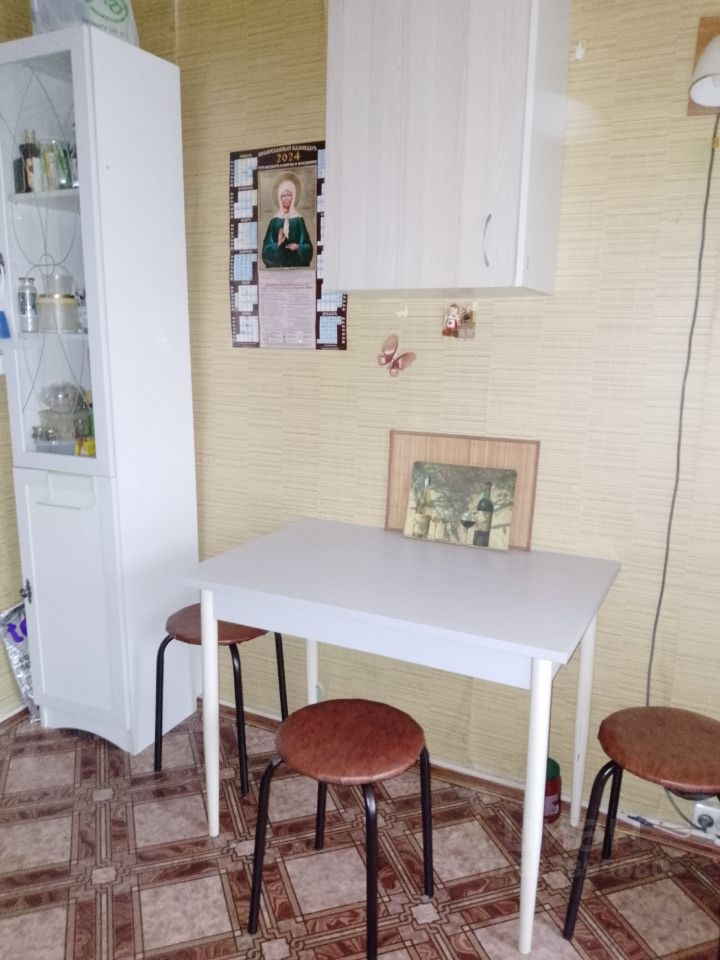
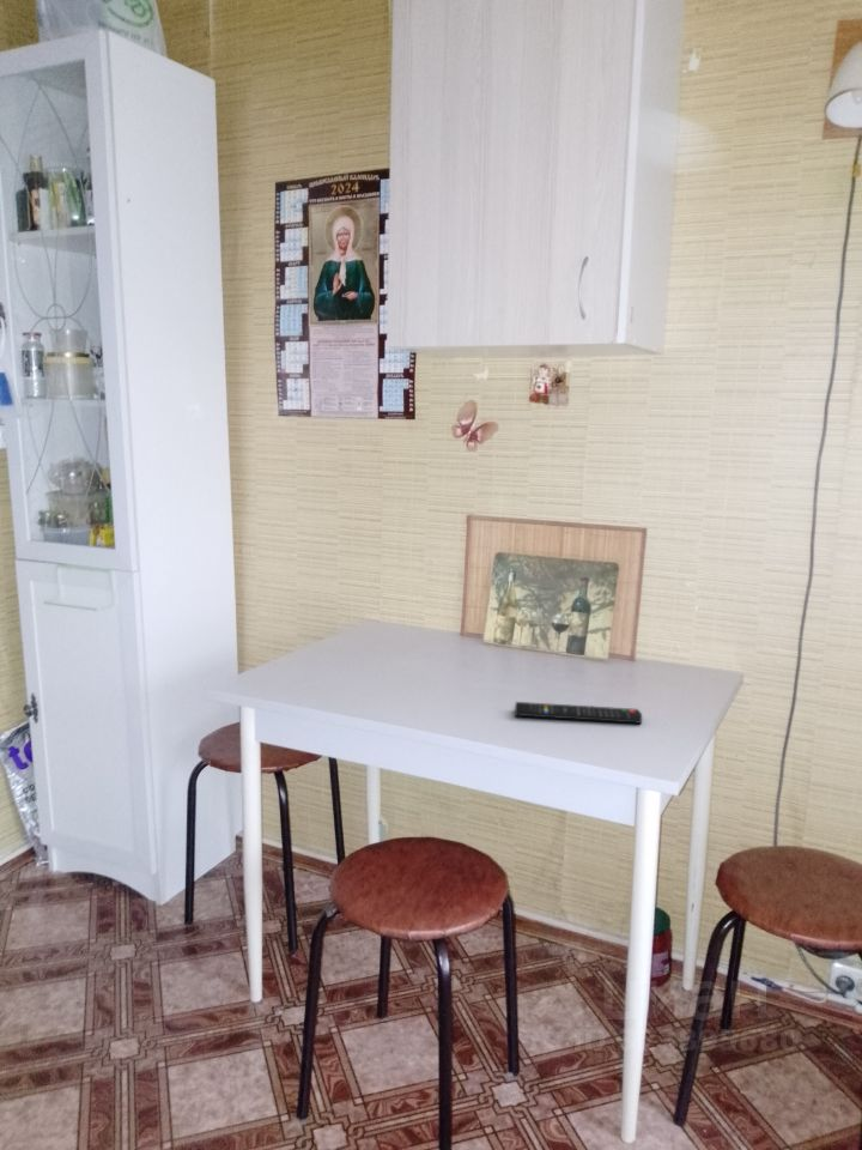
+ remote control (577, 713)
